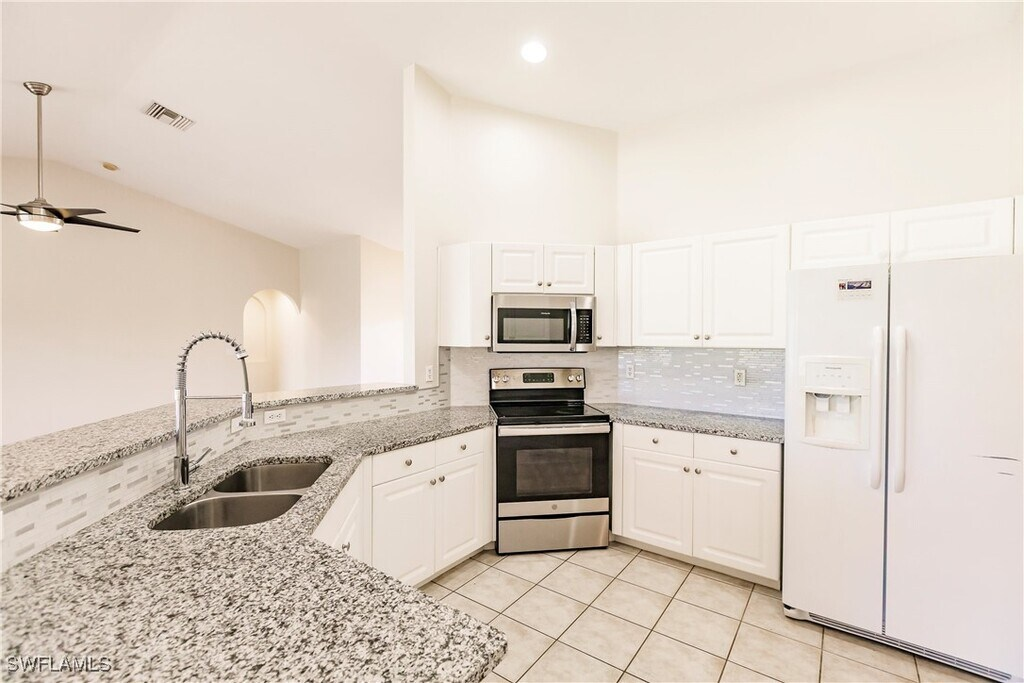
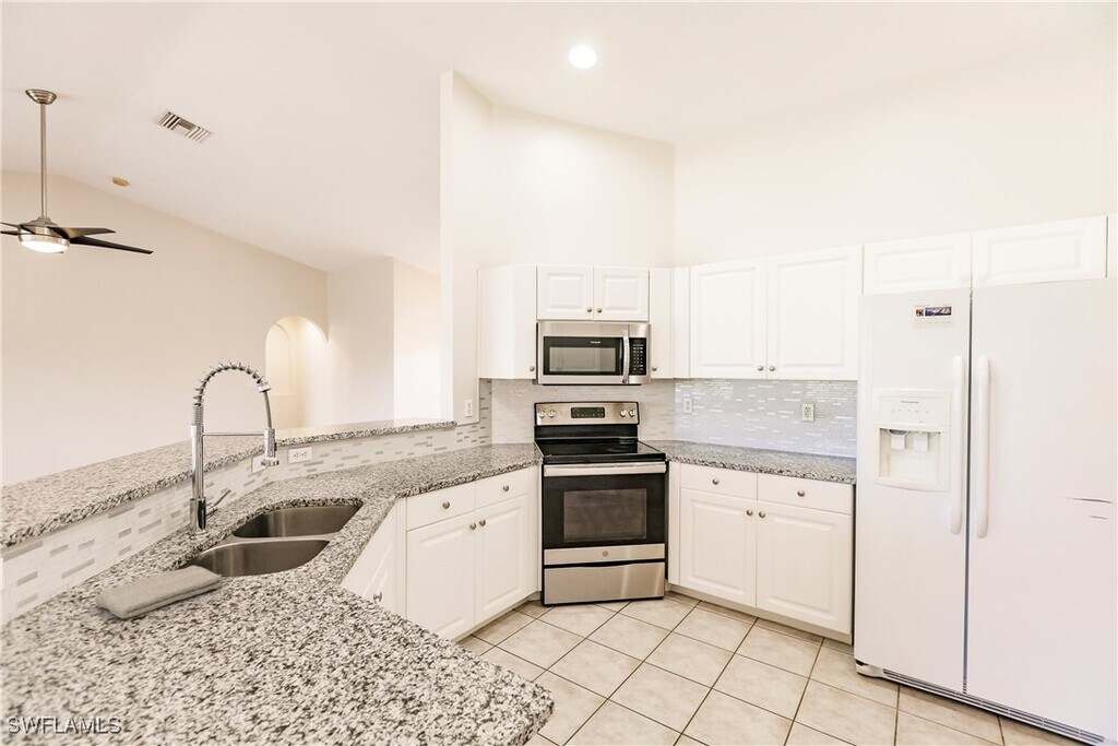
+ washcloth (163, 589)
